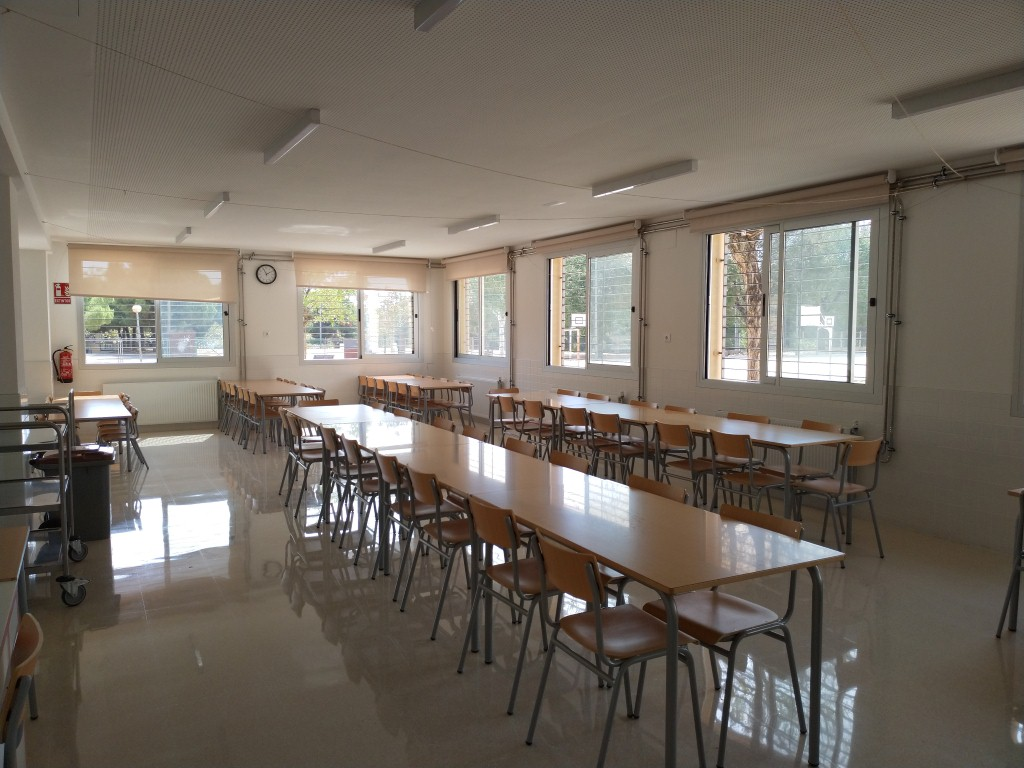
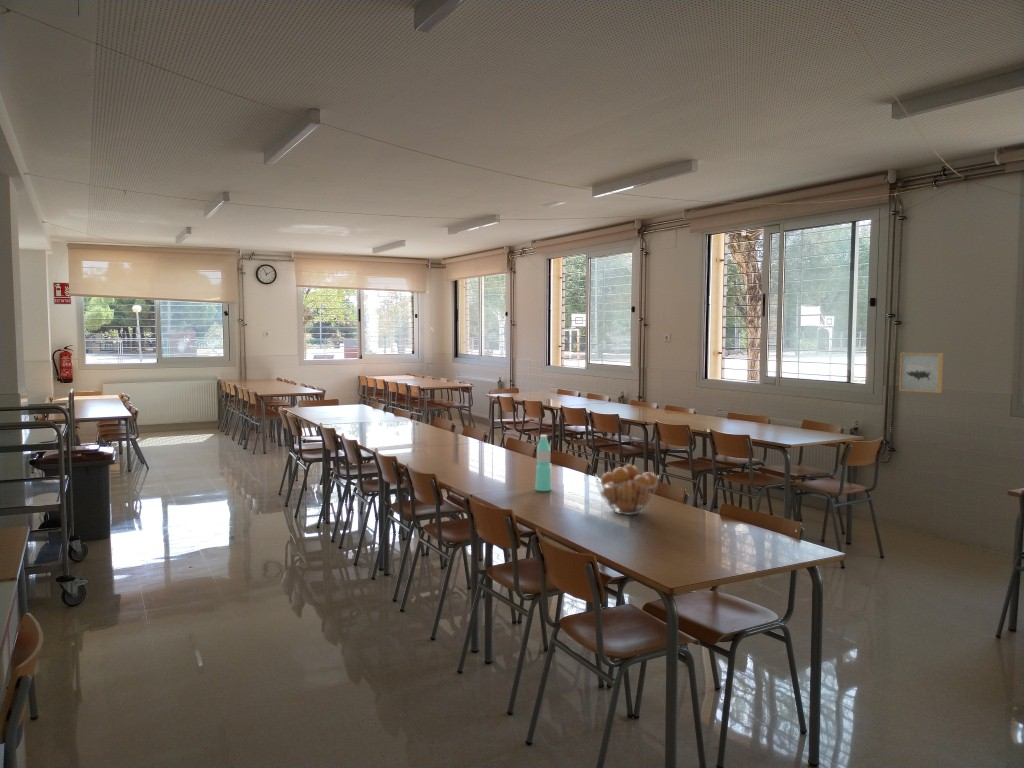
+ water bottle (543, 462)
+ wall art (920, 372)
+ fruit basket (626, 488)
